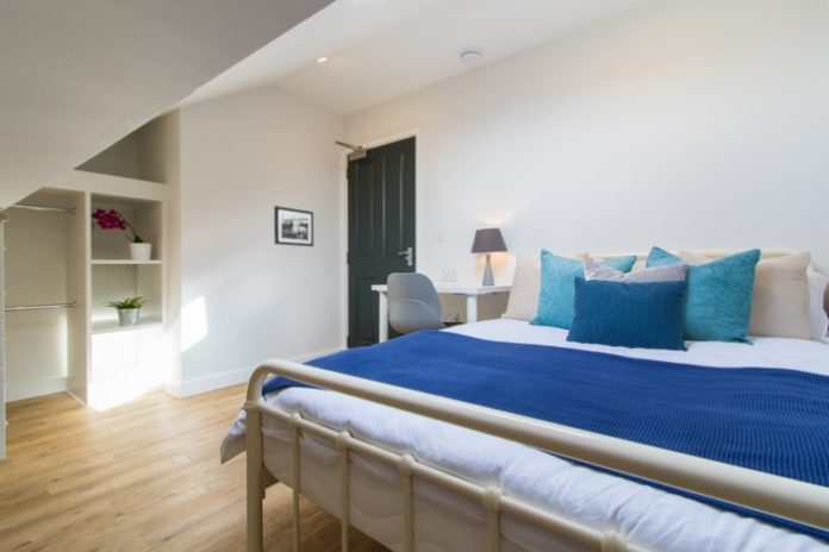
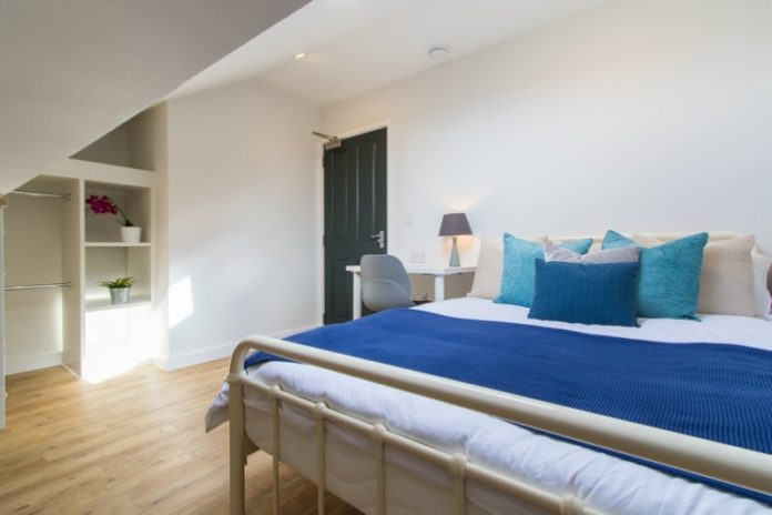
- picture frame (294, 227)
